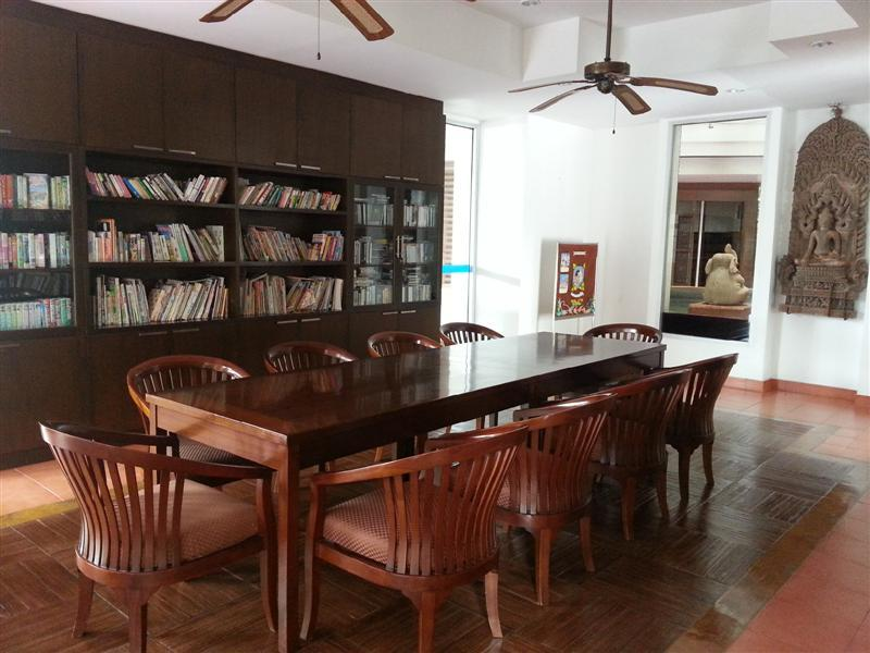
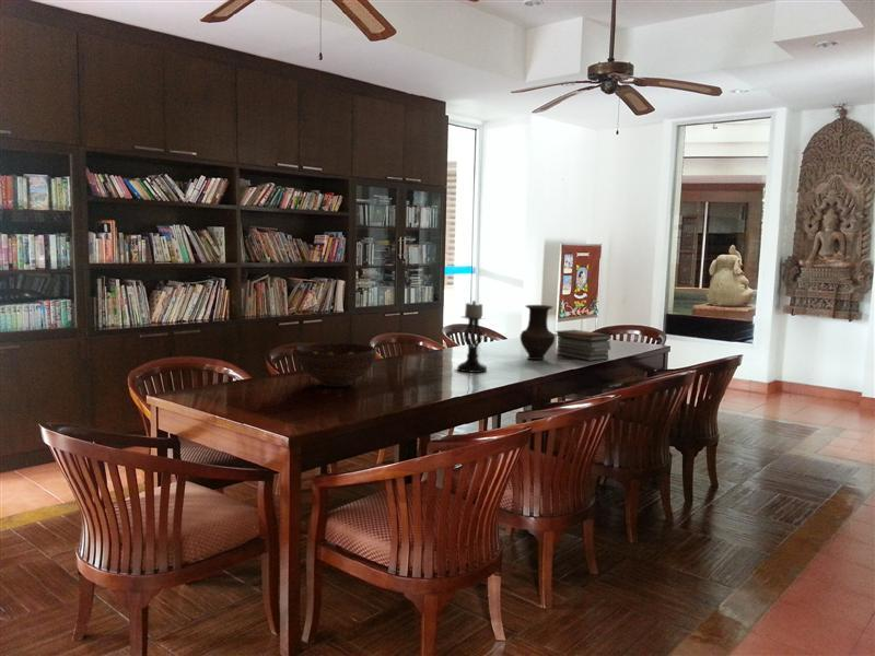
+ vase (537, 332)
+ candle holder (472, 336)
+ book stack (583, 344)
+ fruit bowl (336, 366)
